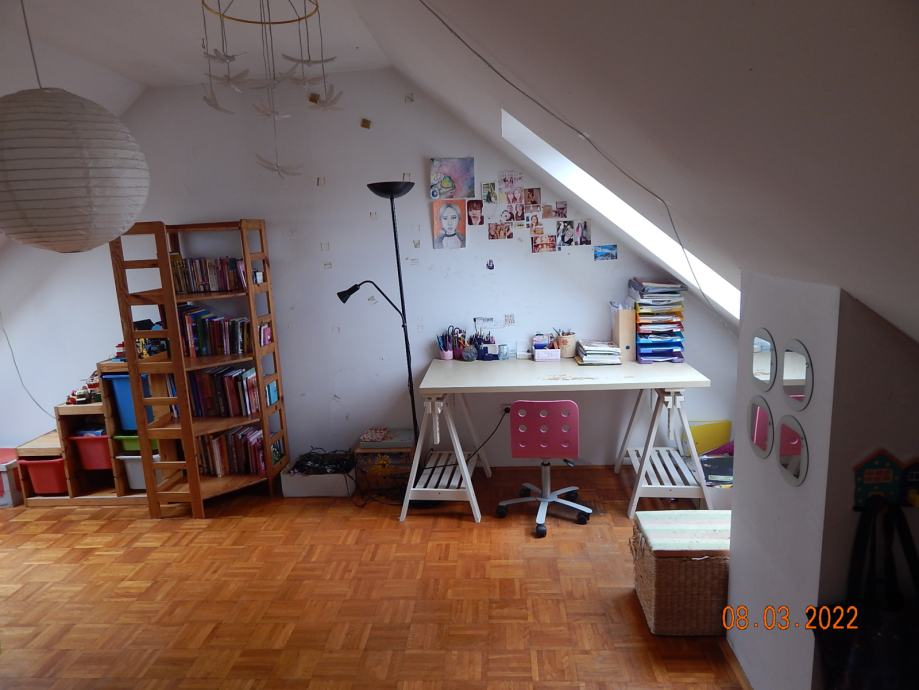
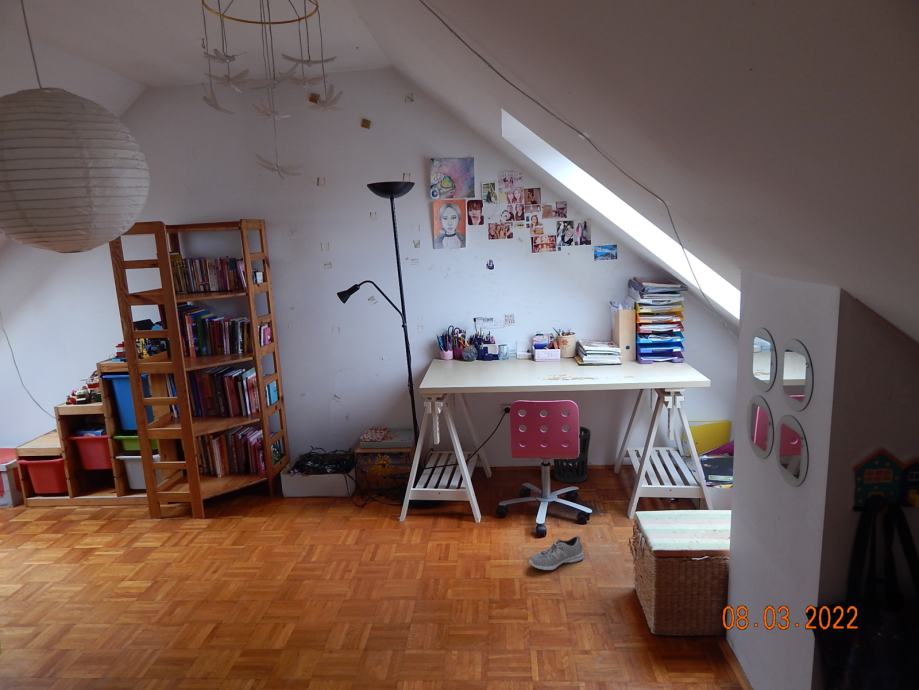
+ sneaker (555, 550)
+ wastebasket (570, 459)
